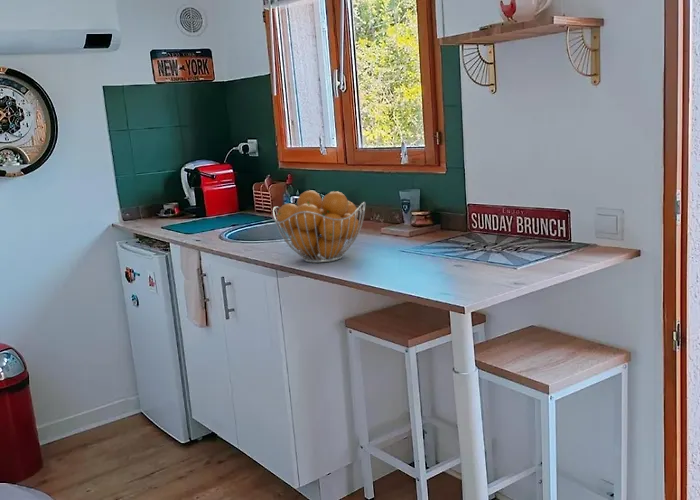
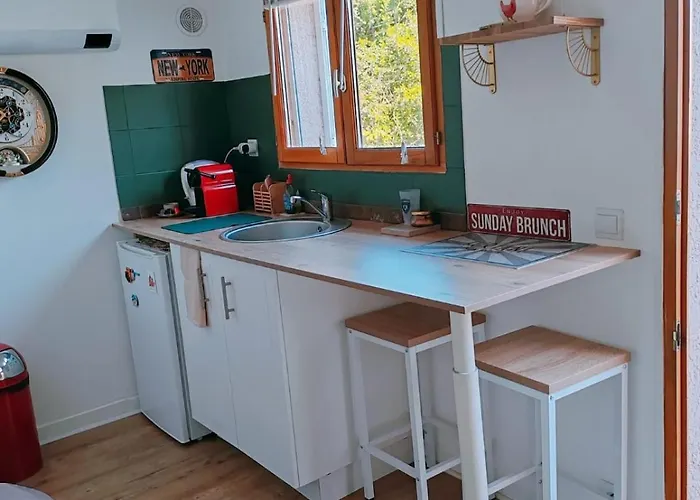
- fruit basket (320, 225)
